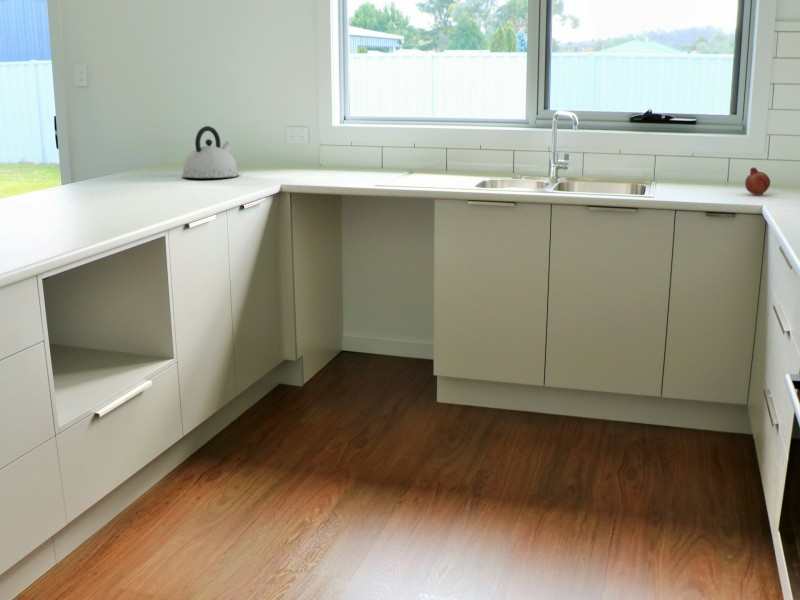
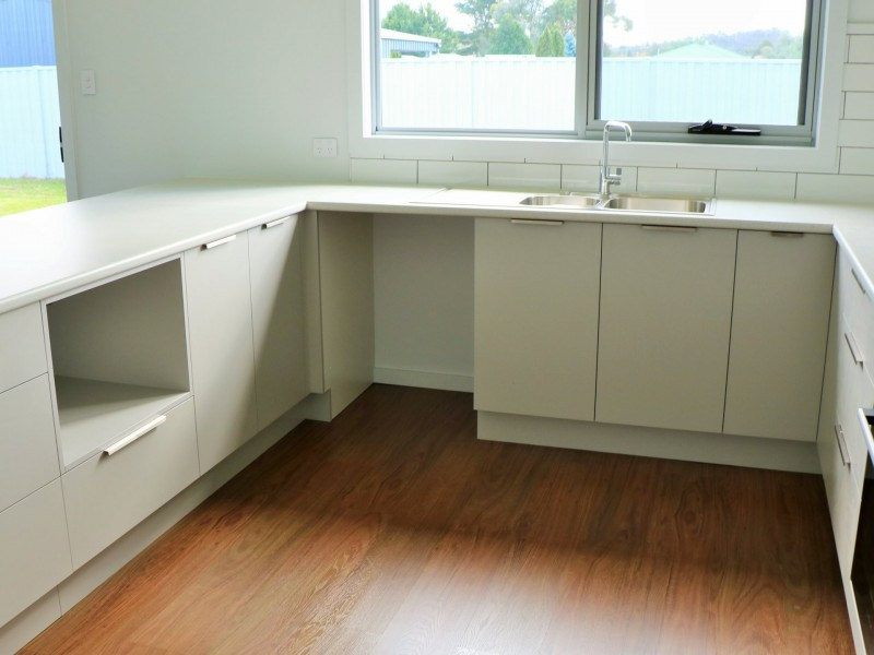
- kettle (211, 151)
- fruit (757, 181)
